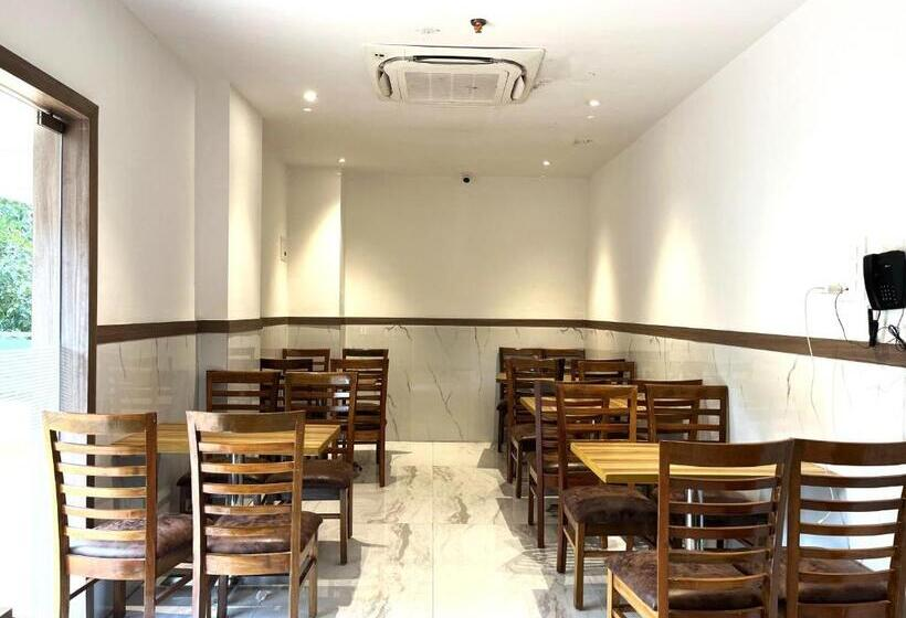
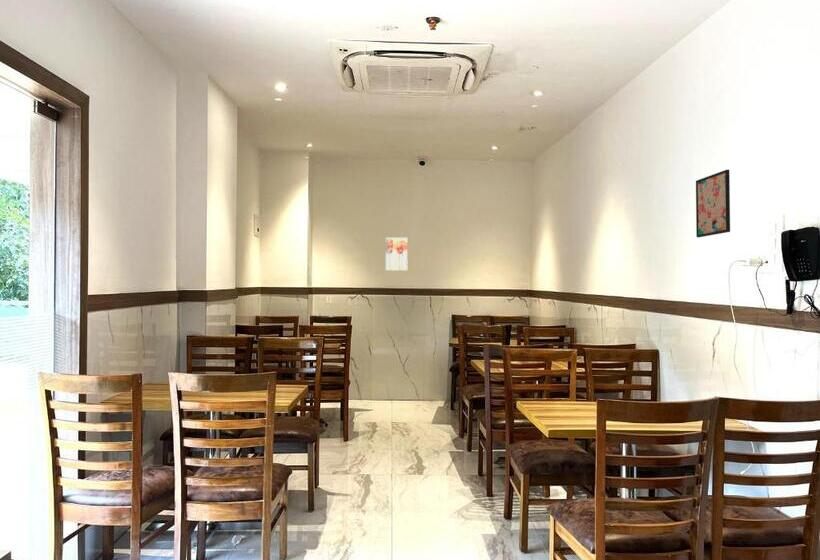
+ wall art (712, 205)
+ wall art (396, 254)
